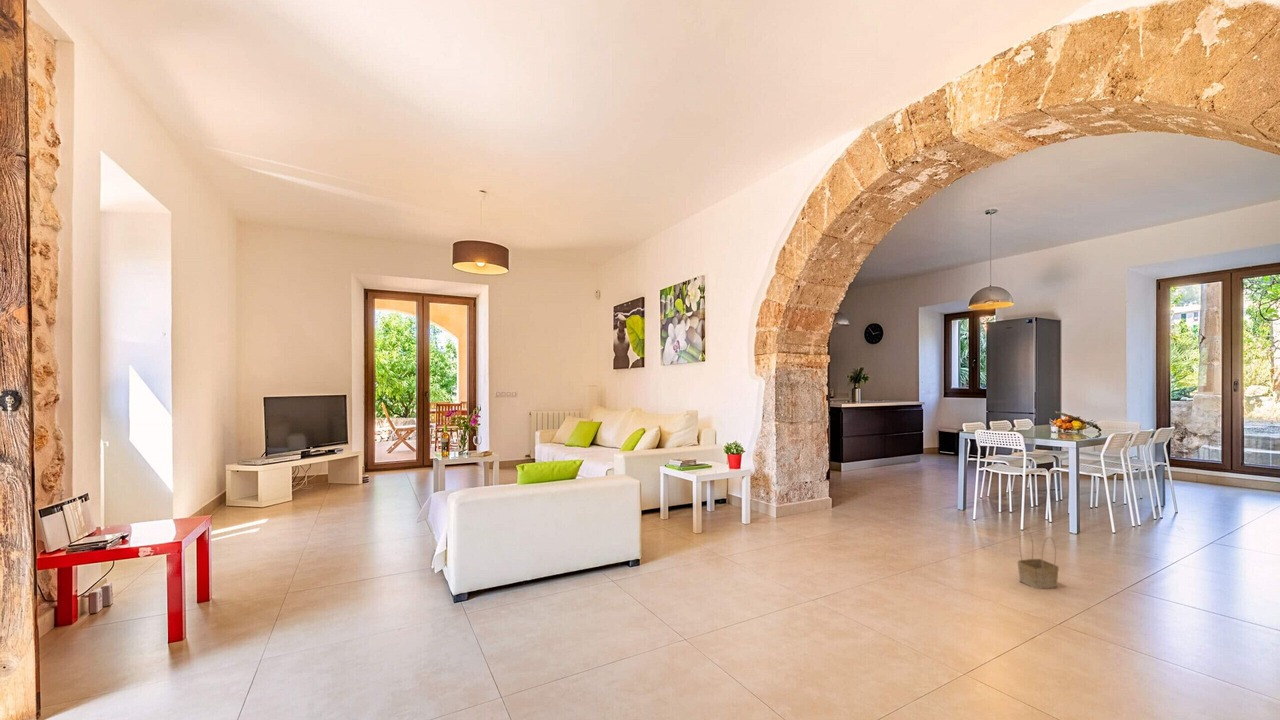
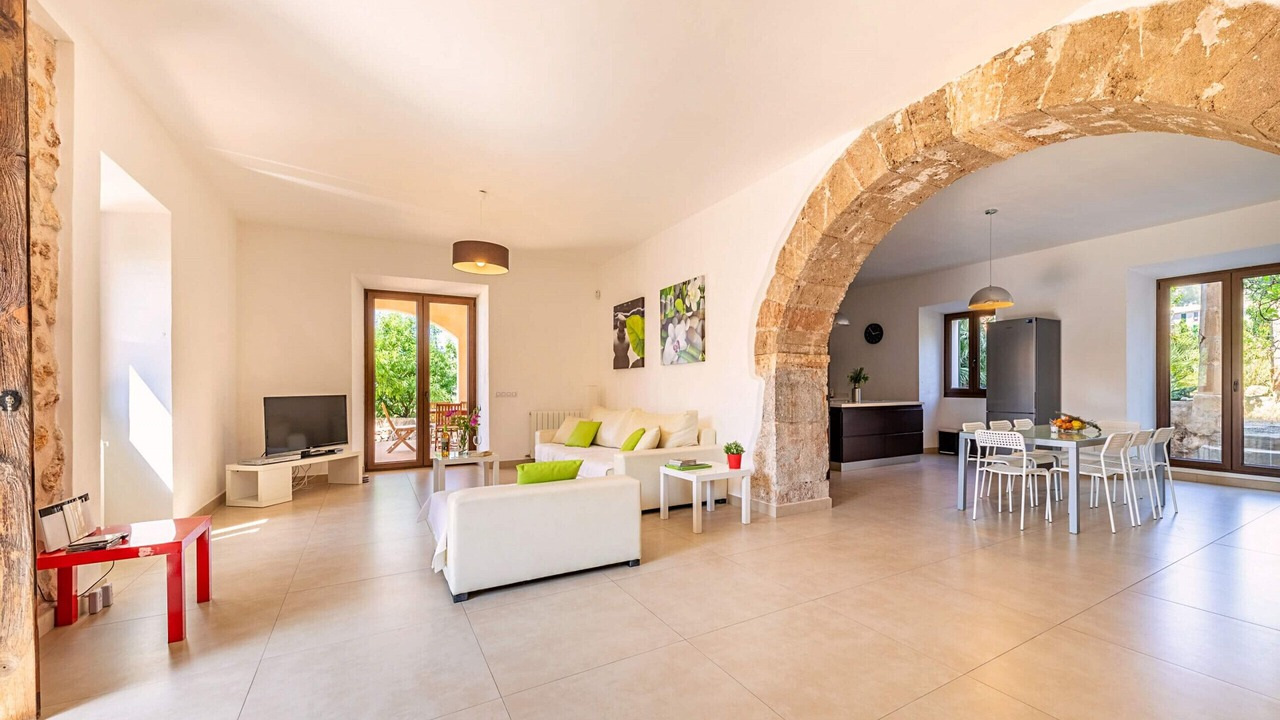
- basket (1037, 559)
